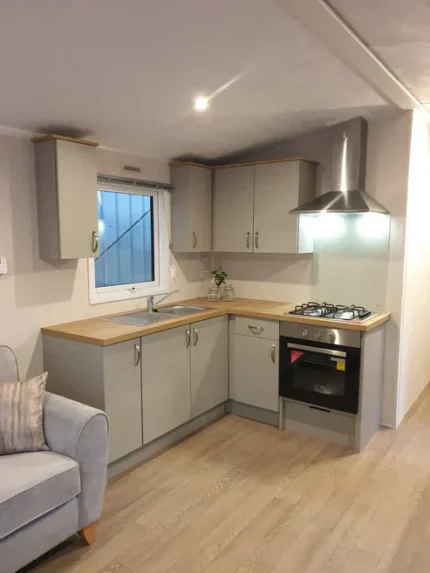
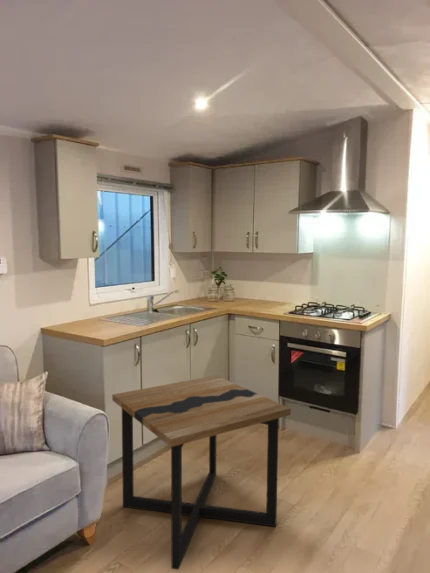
+ side table (209, 458)
